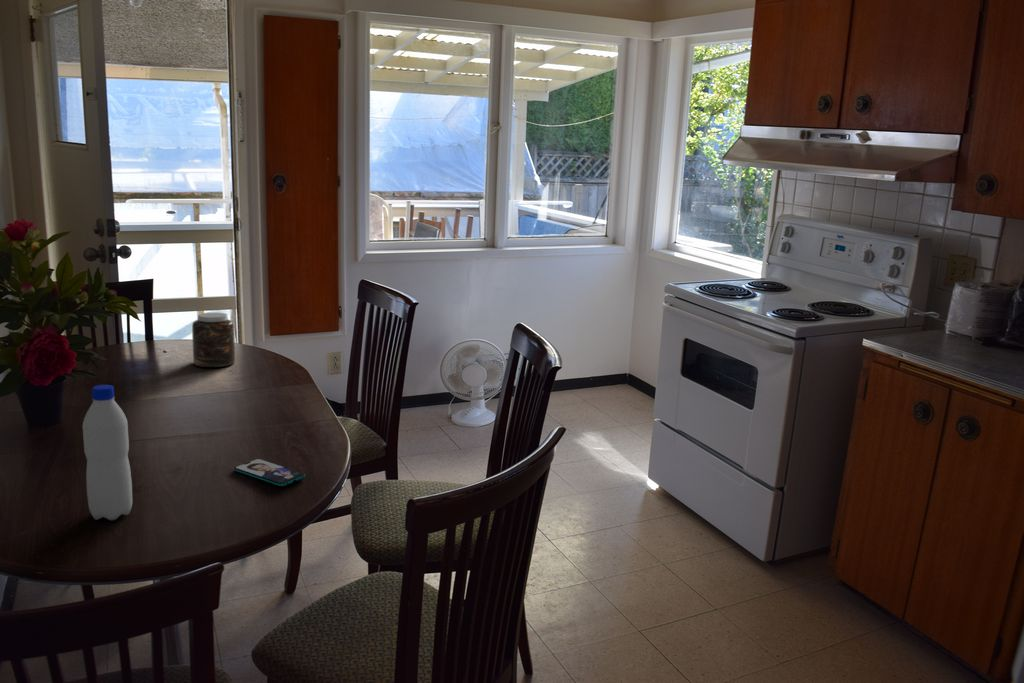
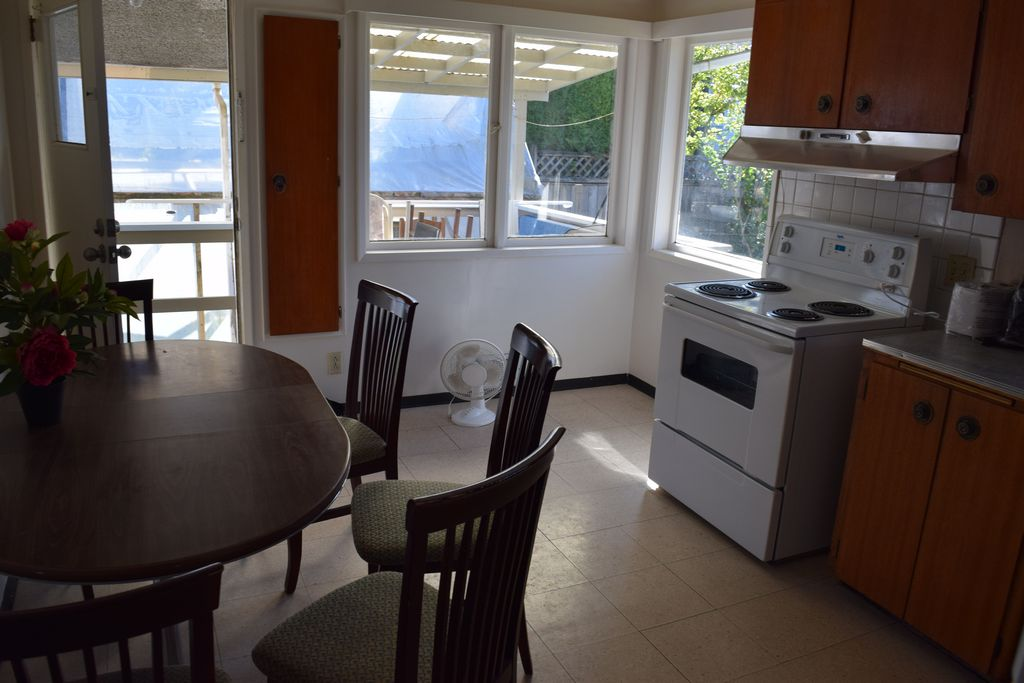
- water bottle (107, 451)
- jar (213, 339)
- smartphone (269, 472)
